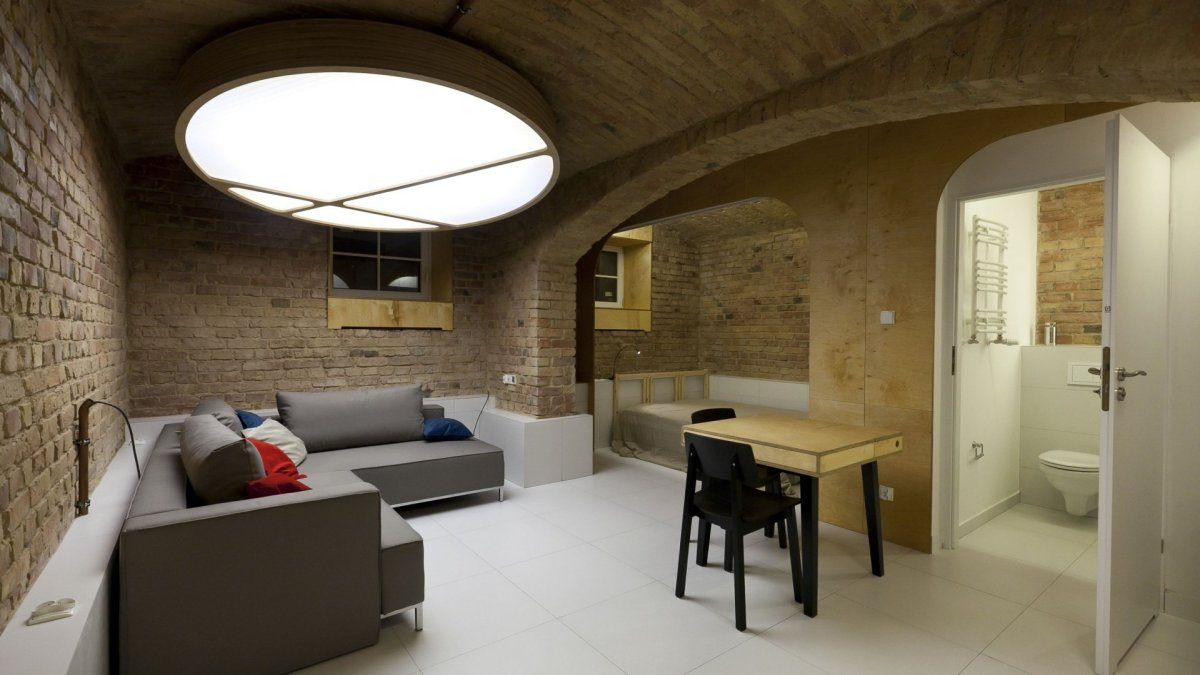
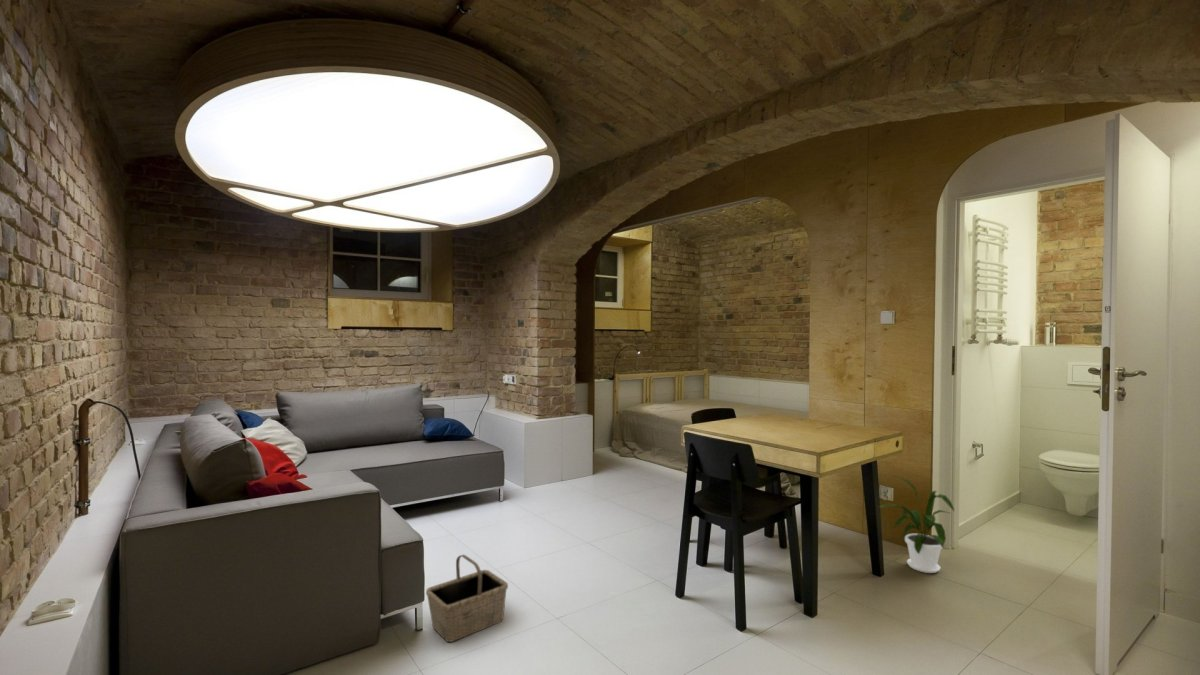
+ house plant (920, 524)
+ basket (467, 590)
